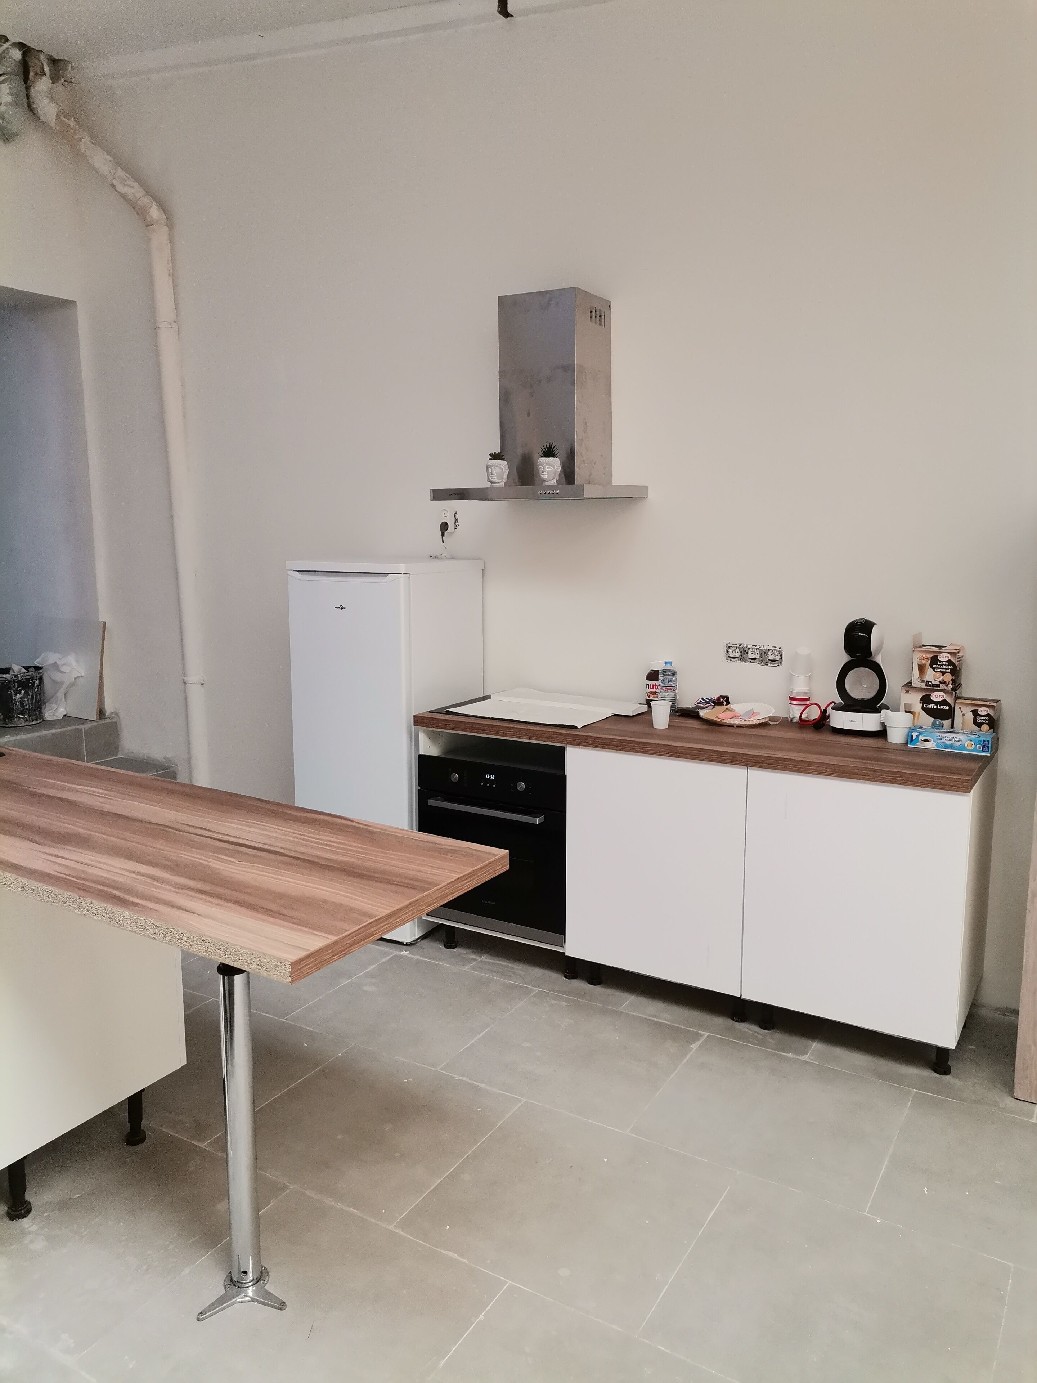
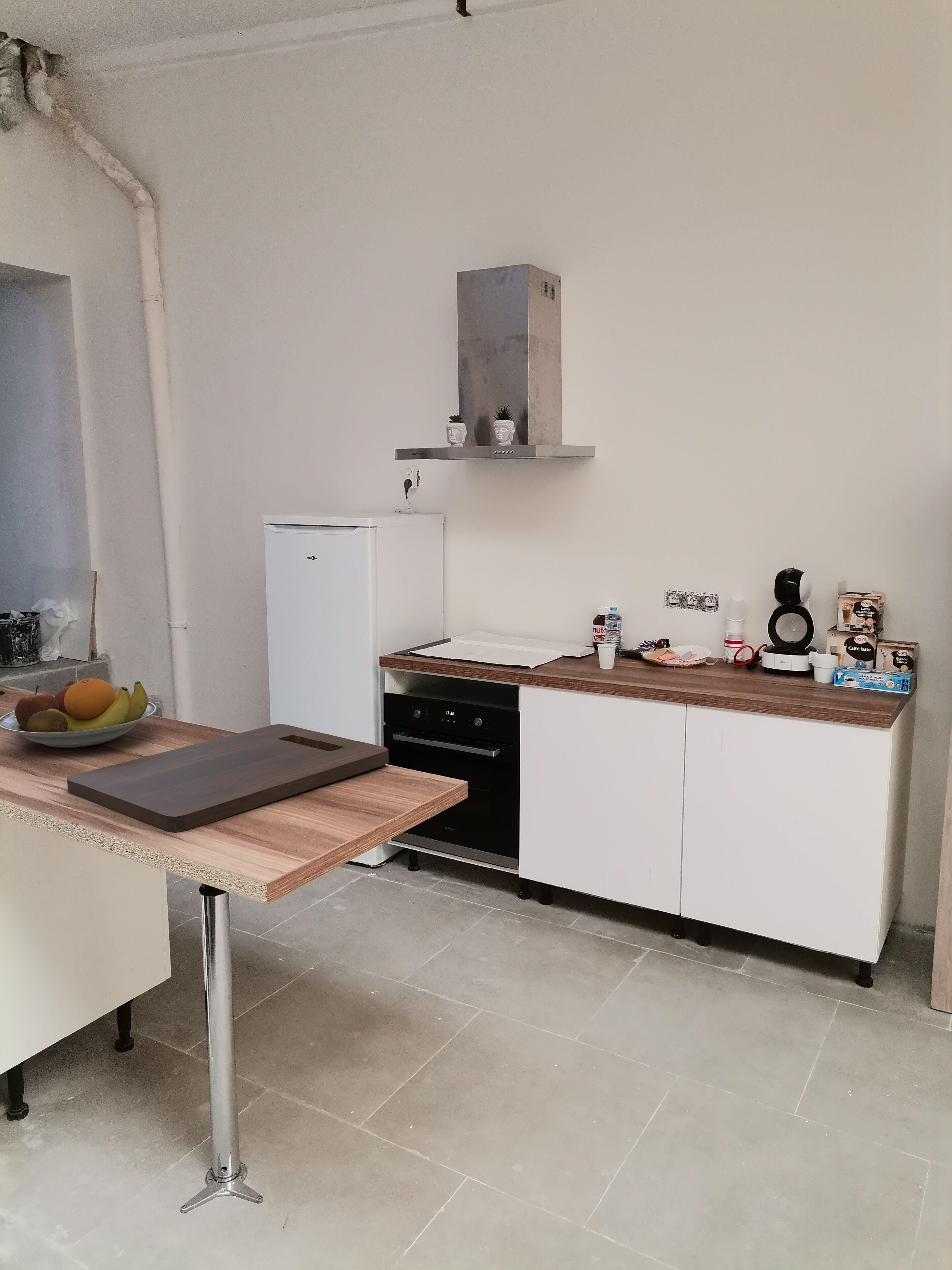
+ cutting board (236, 769)
+ fruit bowl (79, 708)
